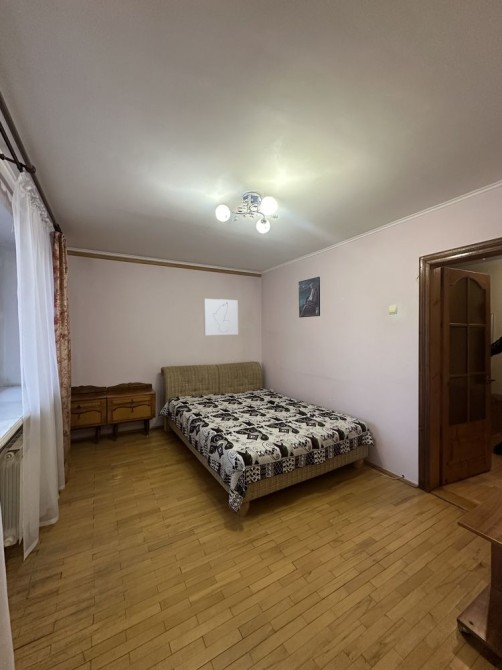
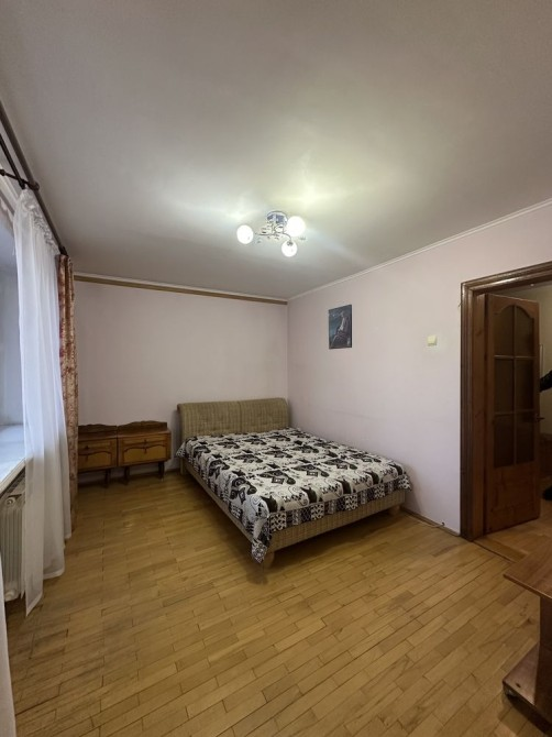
- wall art (221, 317)
